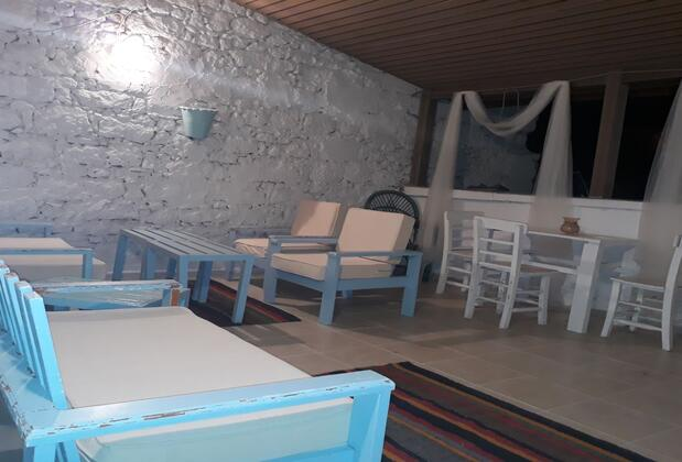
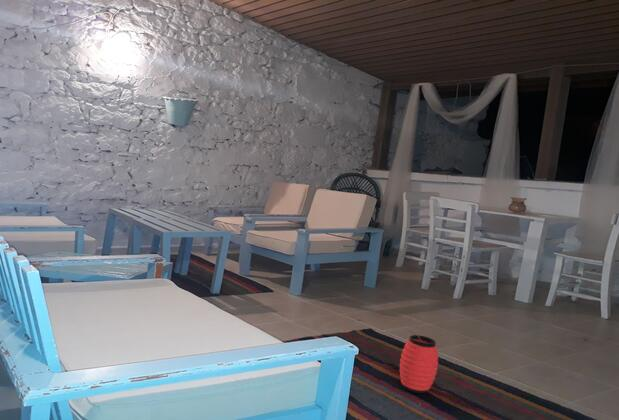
+ lantern (415, 361)
